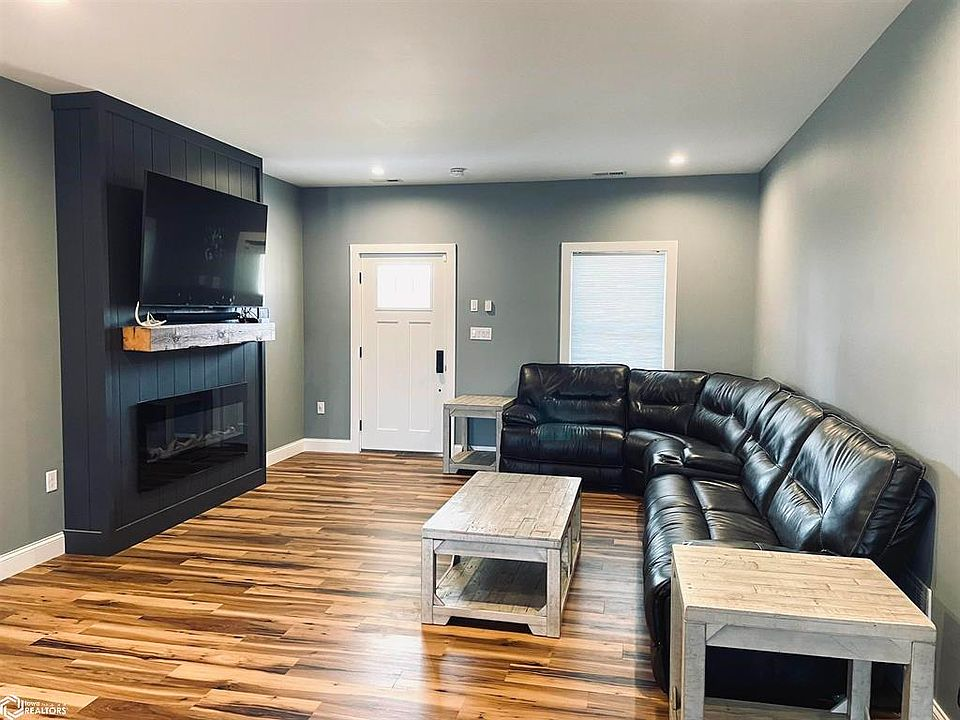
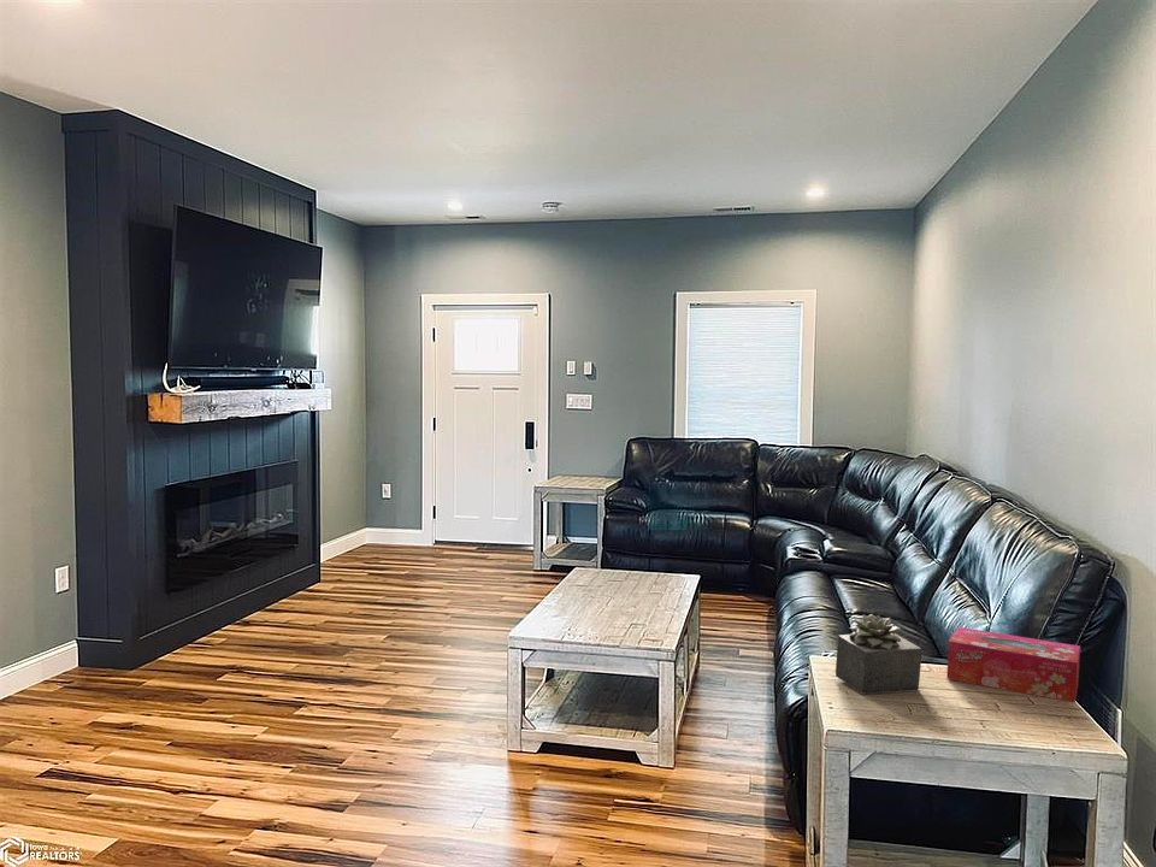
+ tissue box (1013, 662)
+ succulent plant (877, 649)
